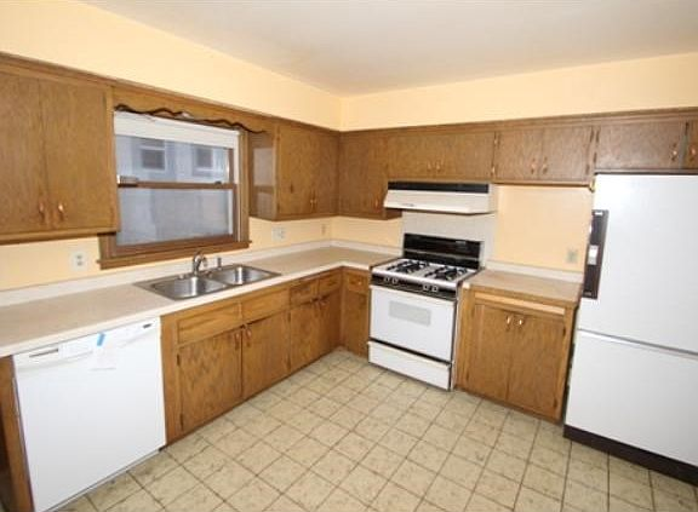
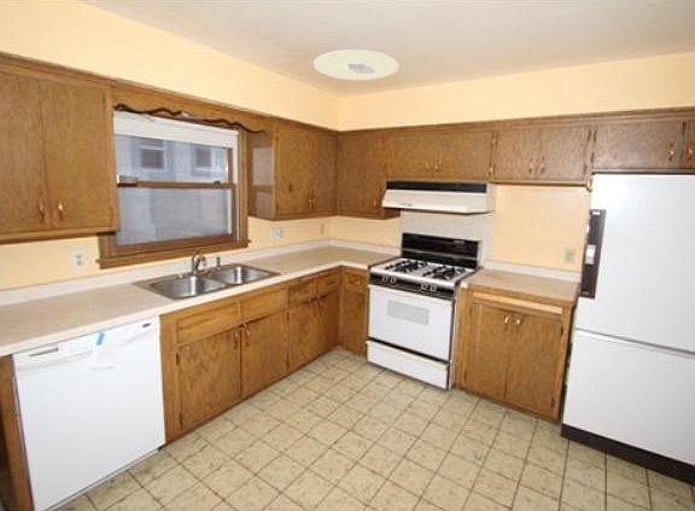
+ ceiling light (356, 62)
